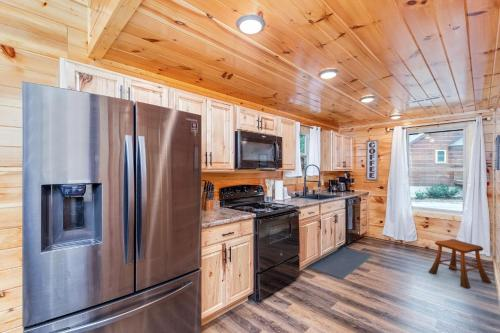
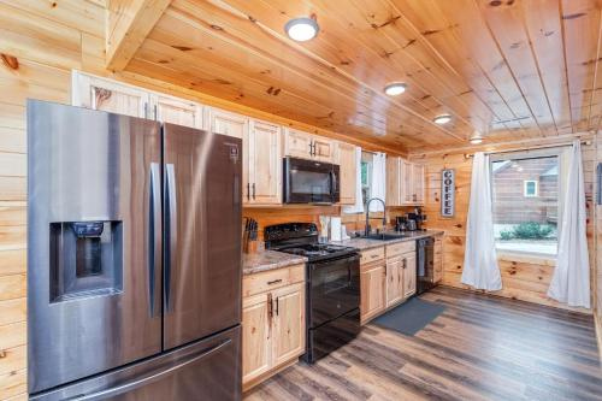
- stool (458, 260)
